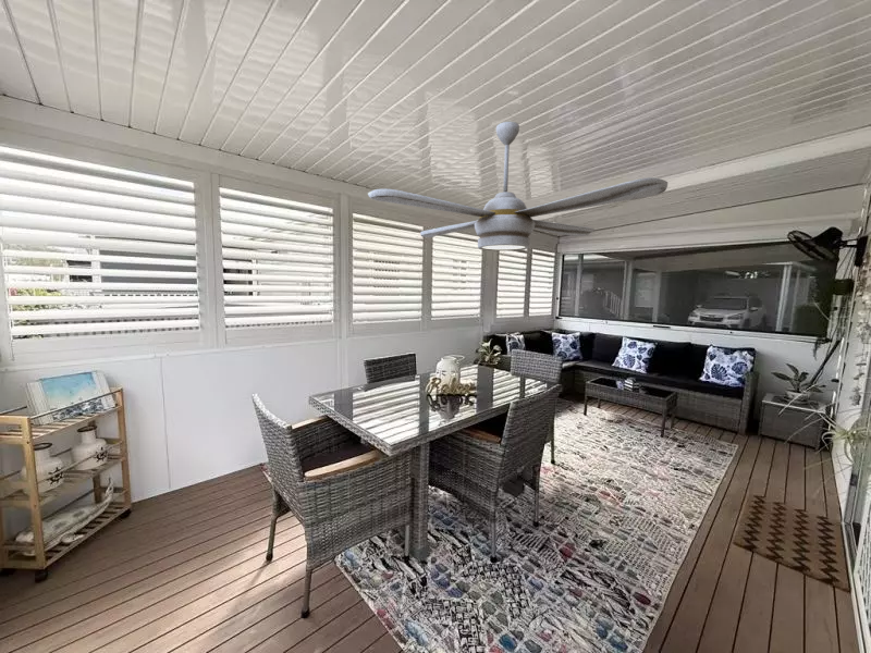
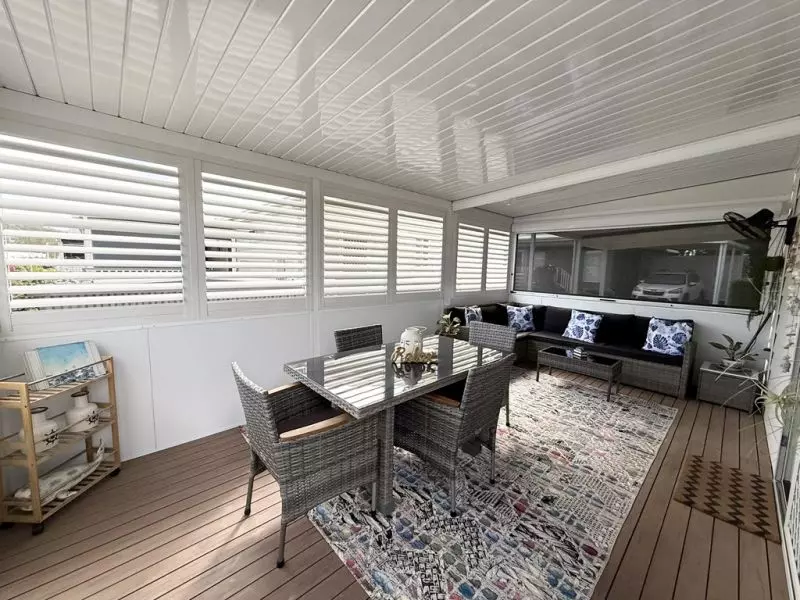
- ceiling fan (505, 188)
